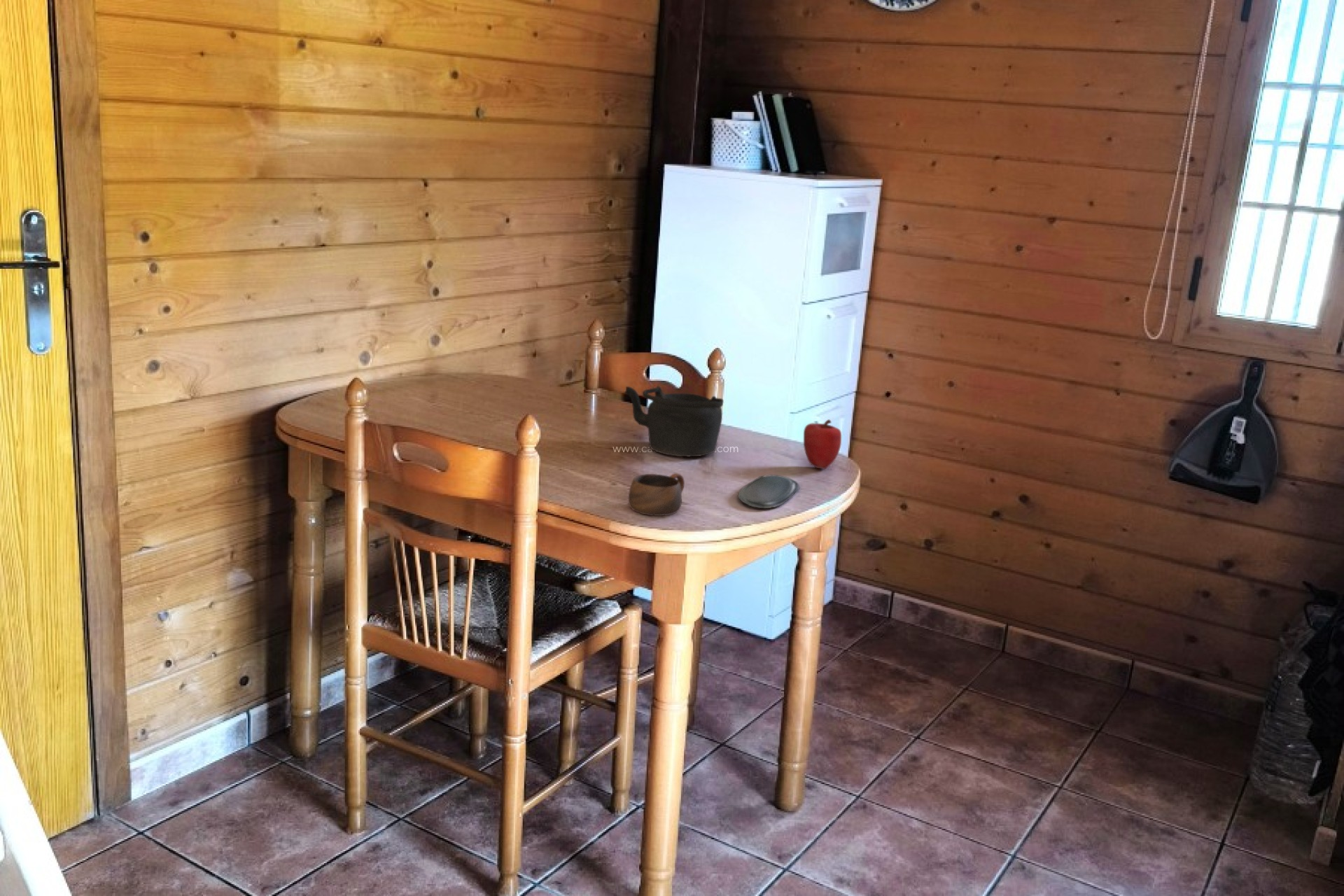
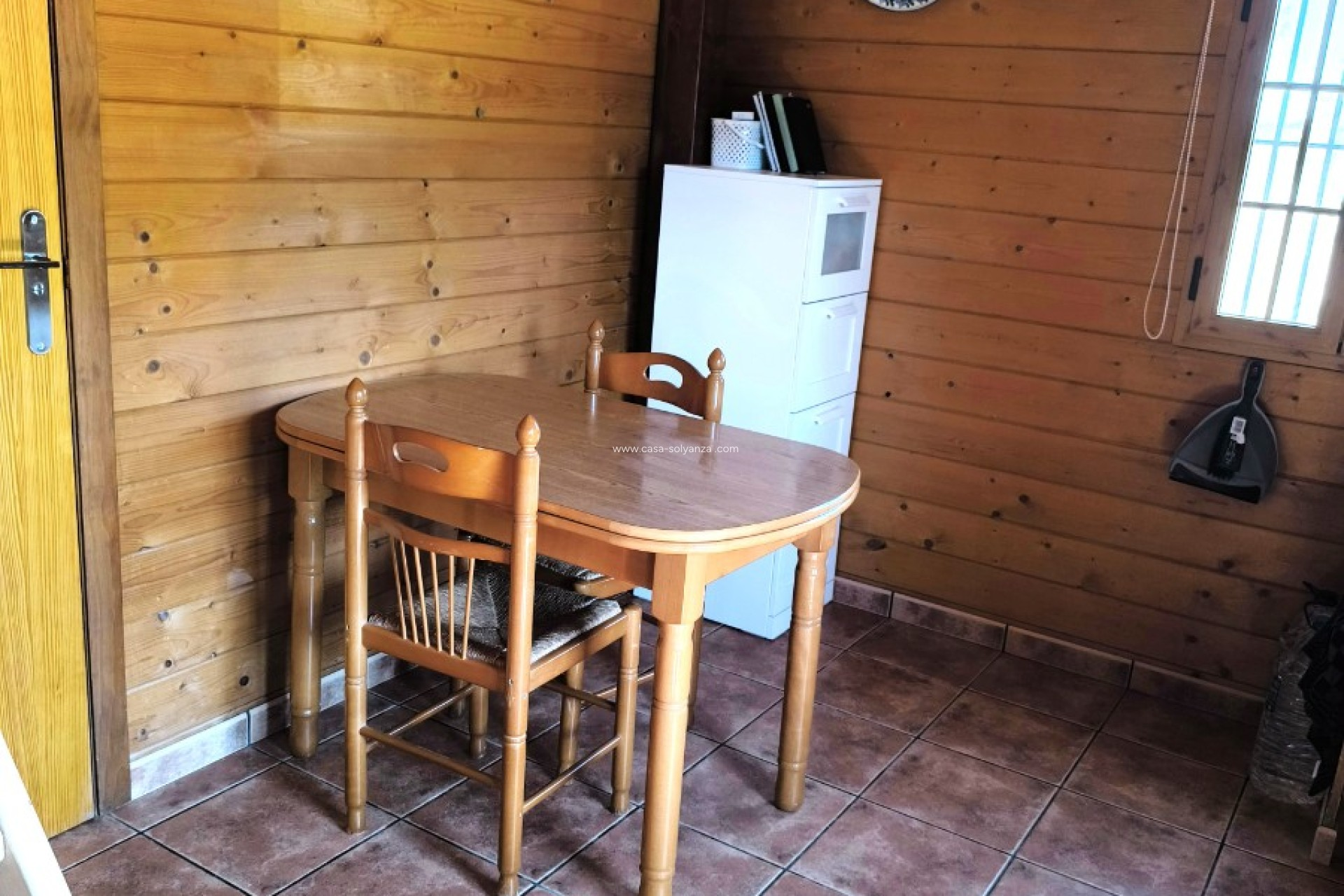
- cup (662, 493)
- oval tray (769, 491)
- teapot (676, 419)
- apple (822, 444)
